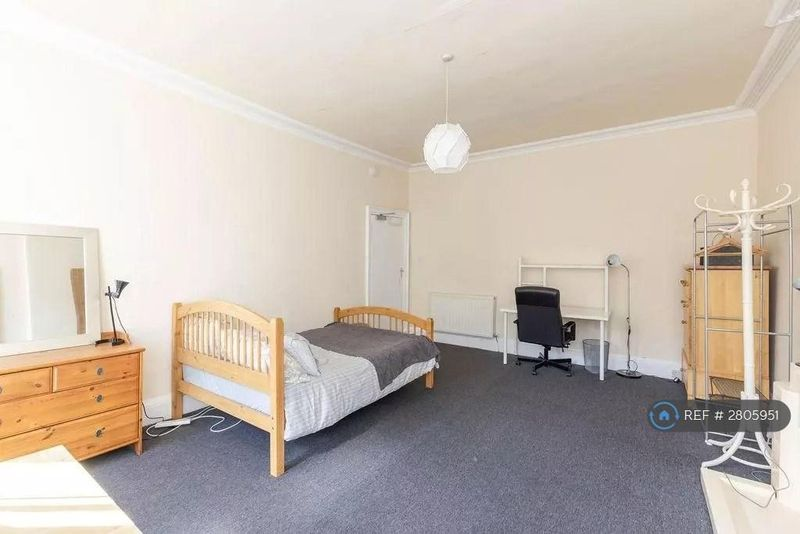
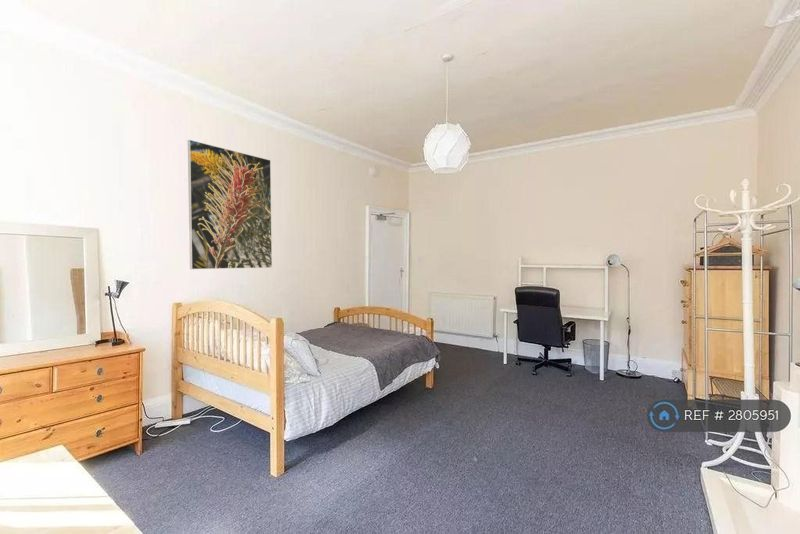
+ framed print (233, 209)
